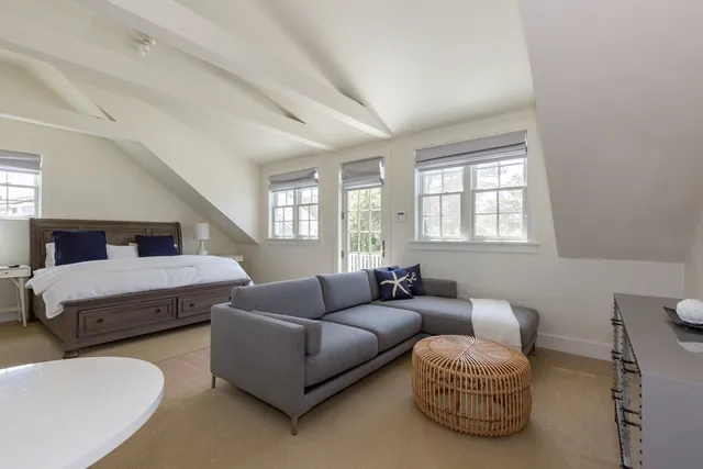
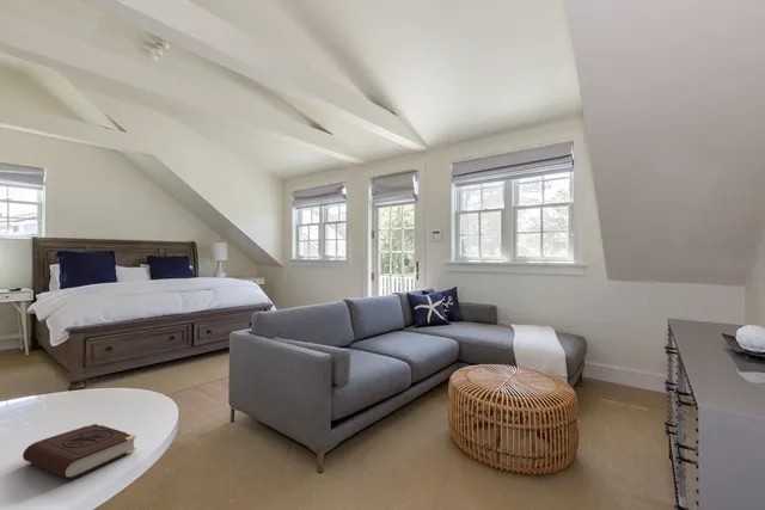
+ book (81, 448)
